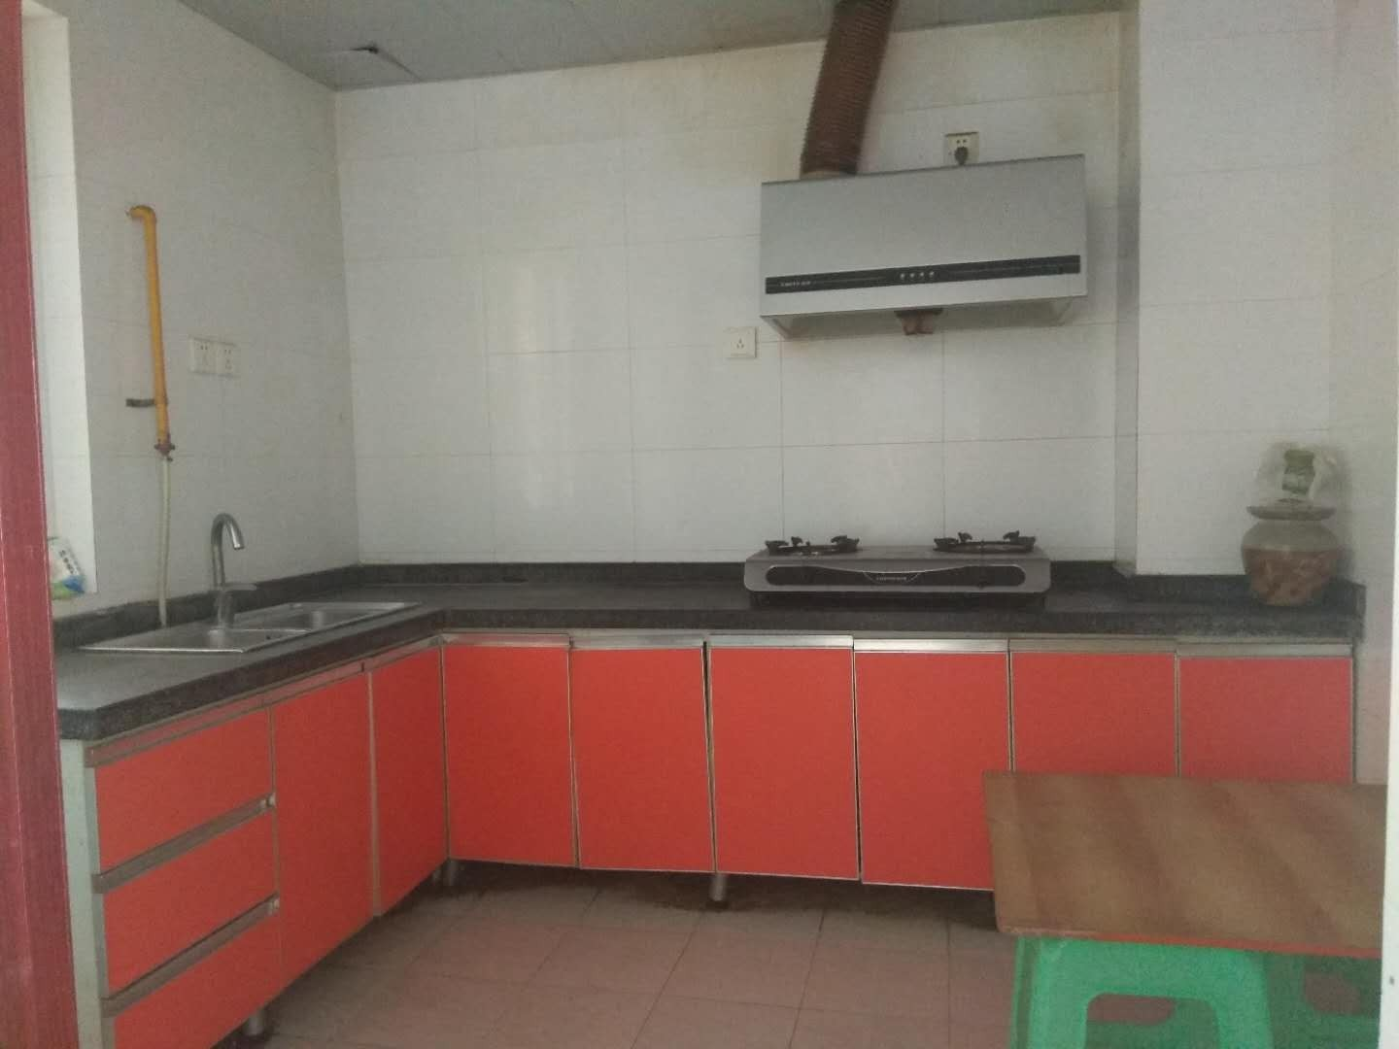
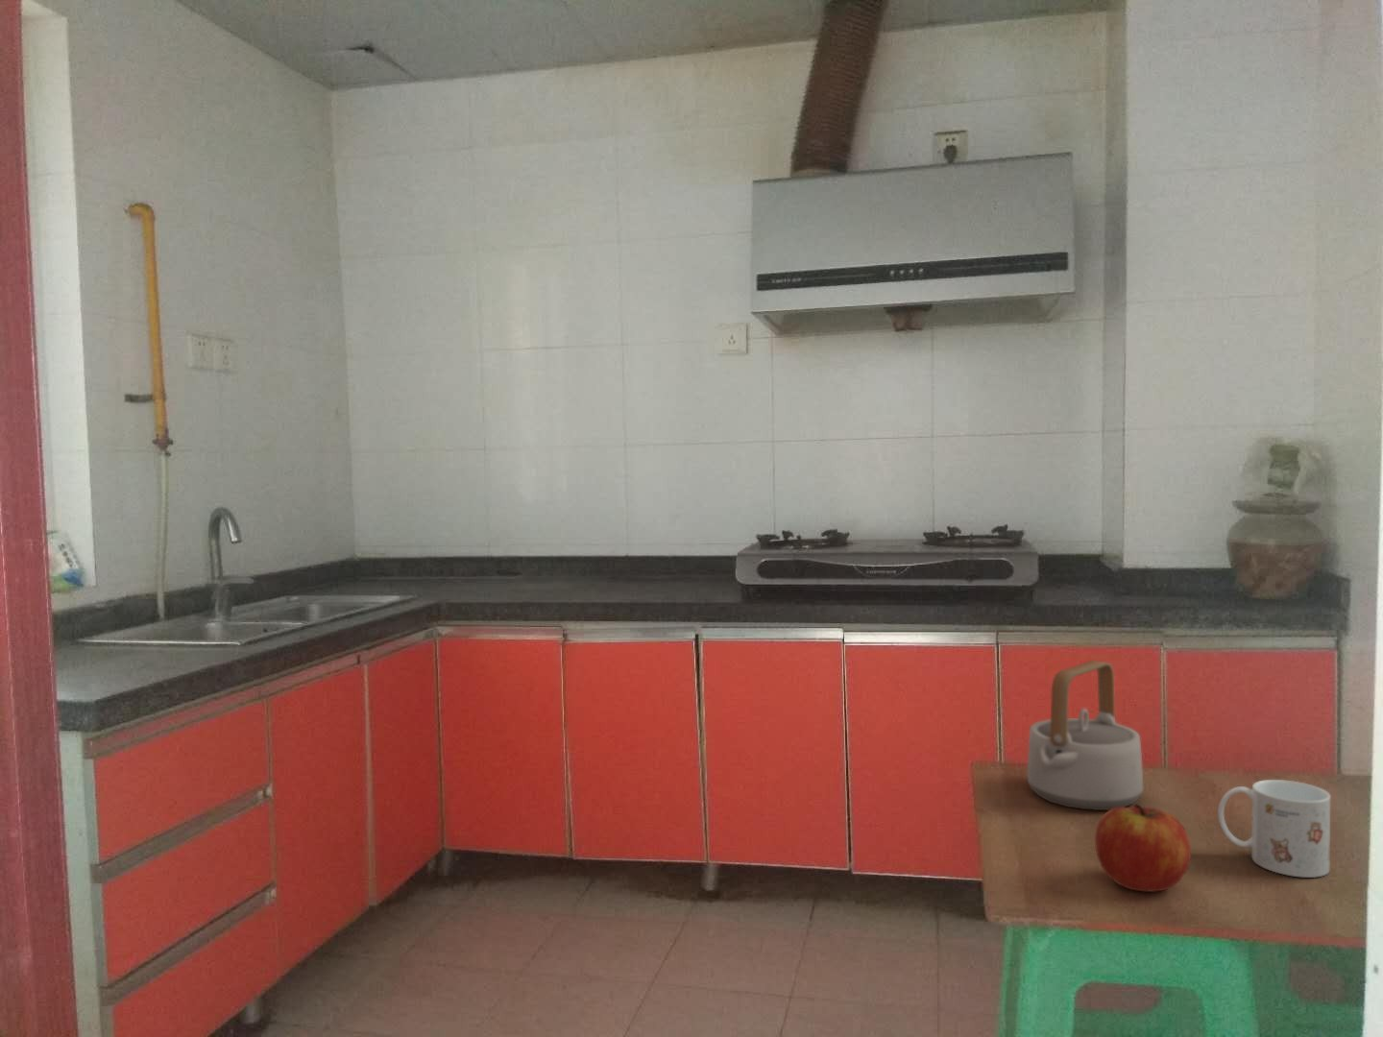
+ mug (1272, 823)
+ teapot (1078, 732)
+ apple (1141, 842)
